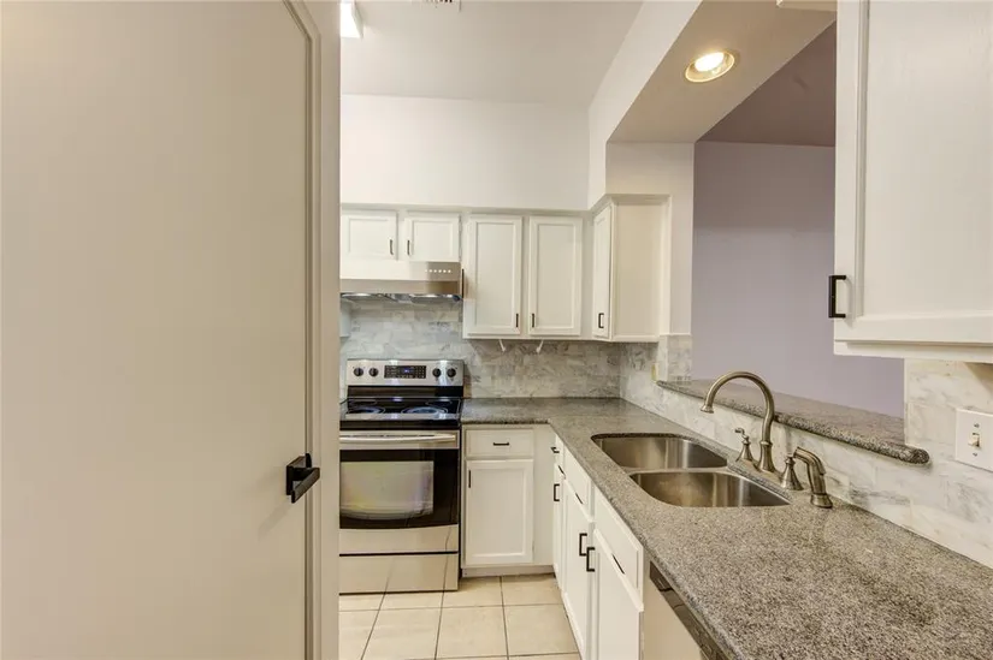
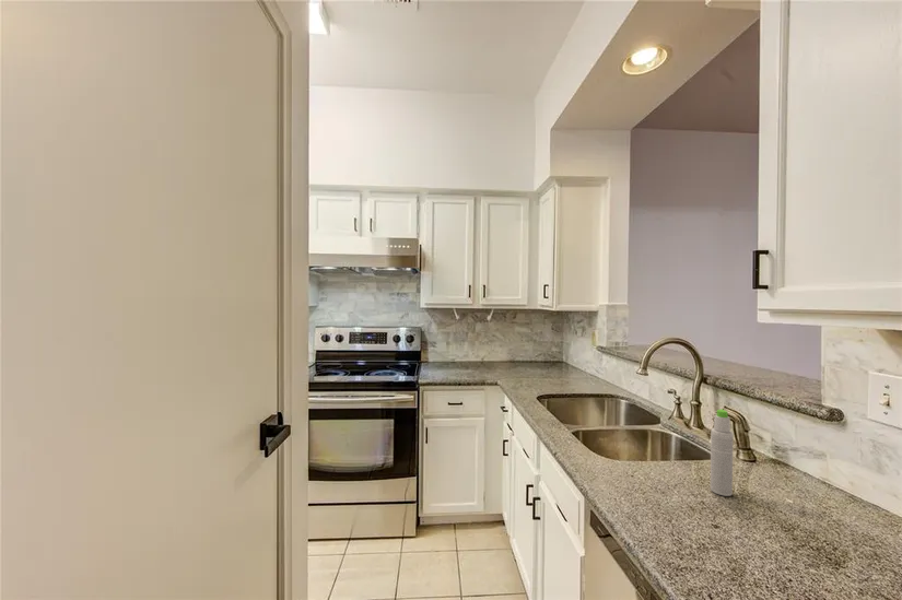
+ bottle (722, 450)
